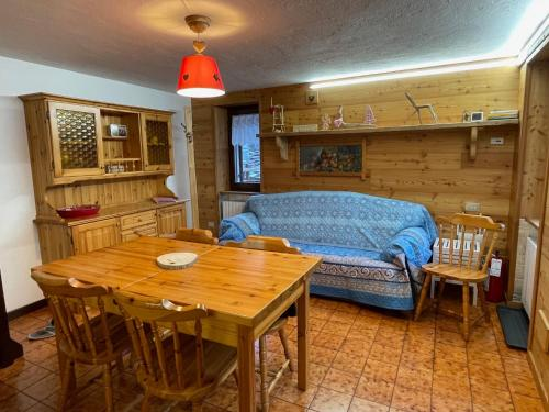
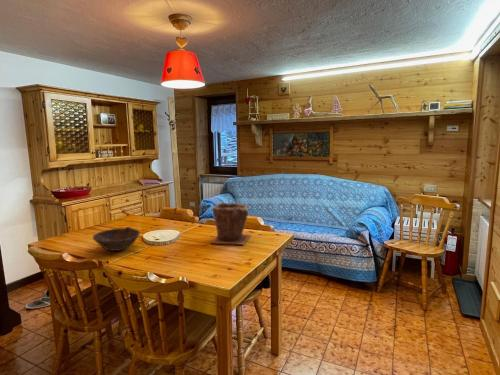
+ plant pot (231, 221)
+ bowl (117, 240)
